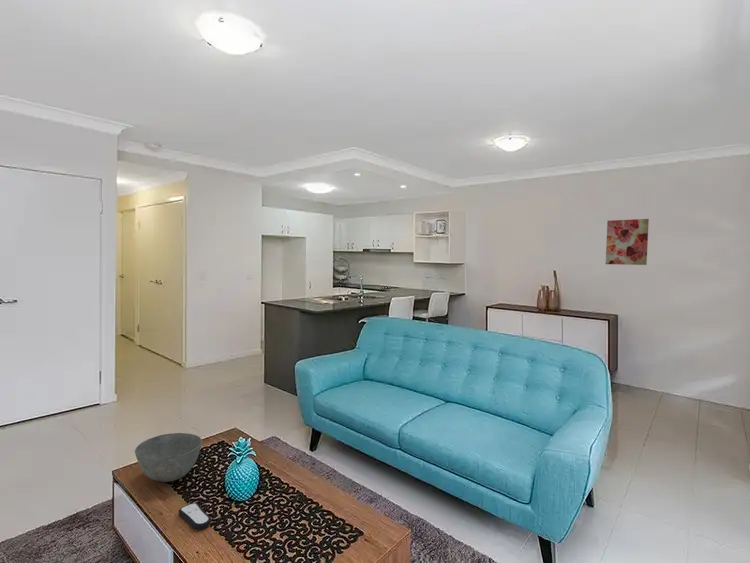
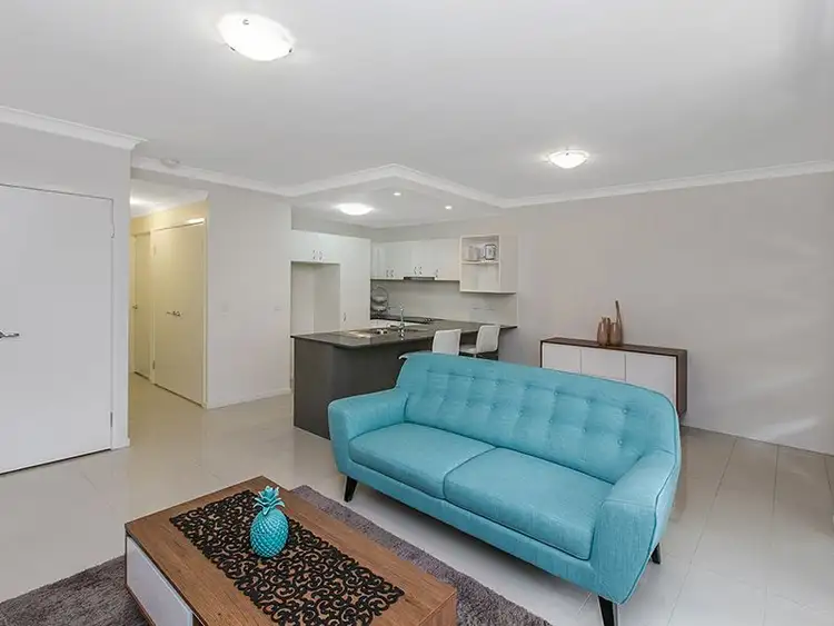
- remote control (195, 515)
- bowl (169, 460)
- wall art (626, 242)
